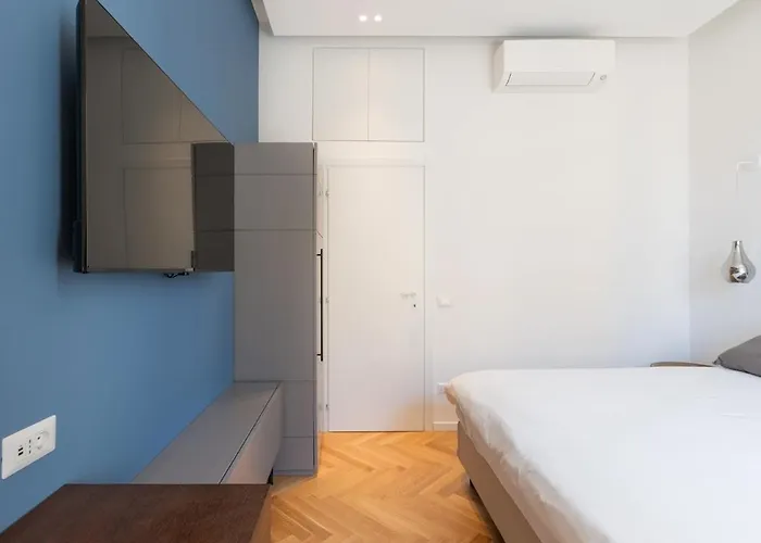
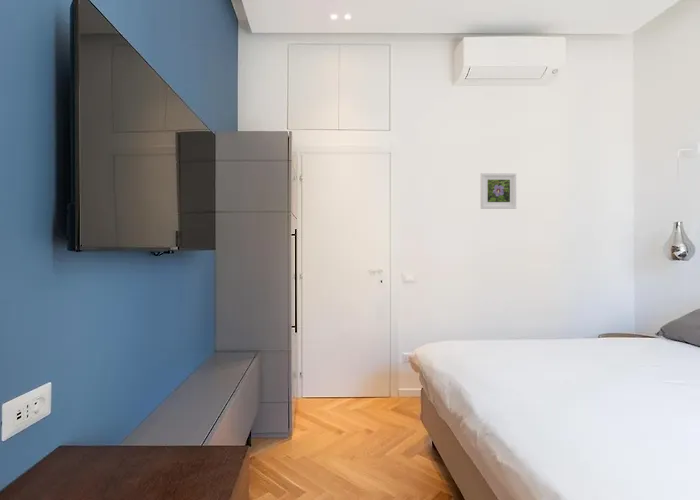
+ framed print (498, 190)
